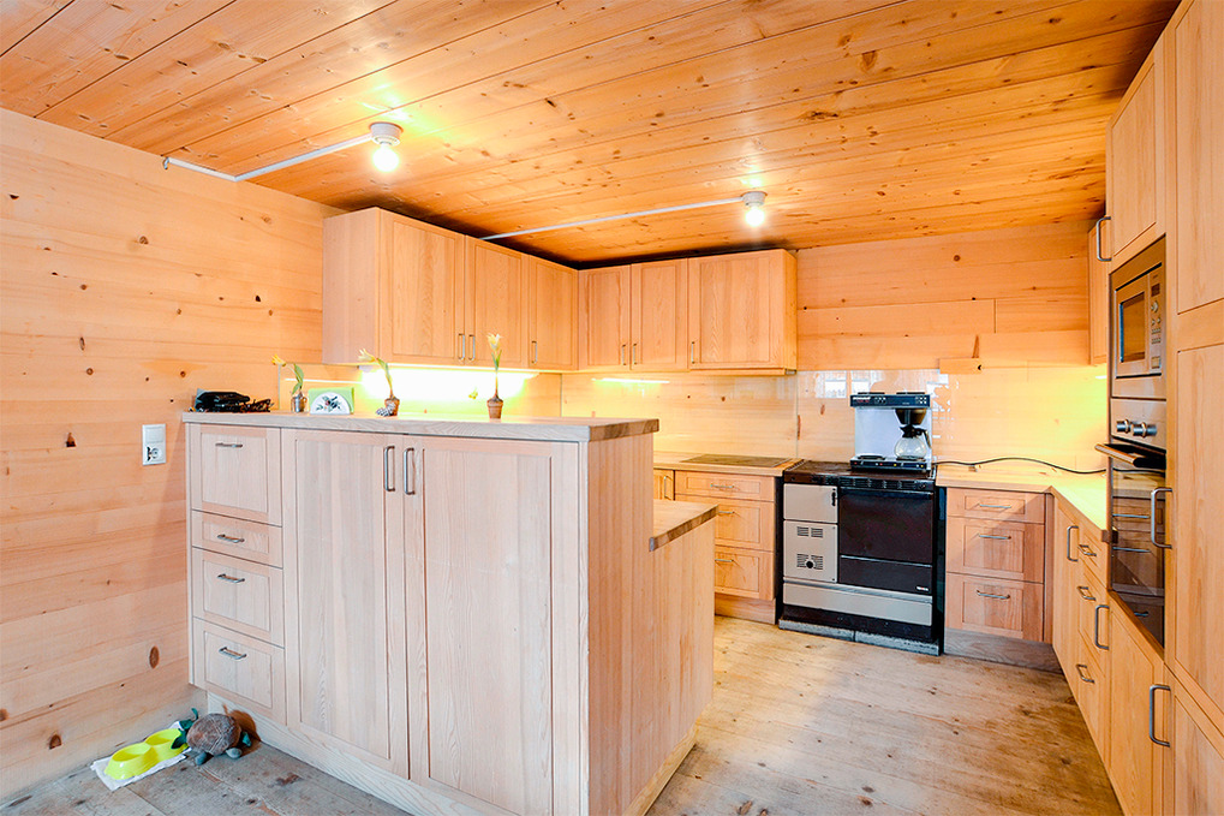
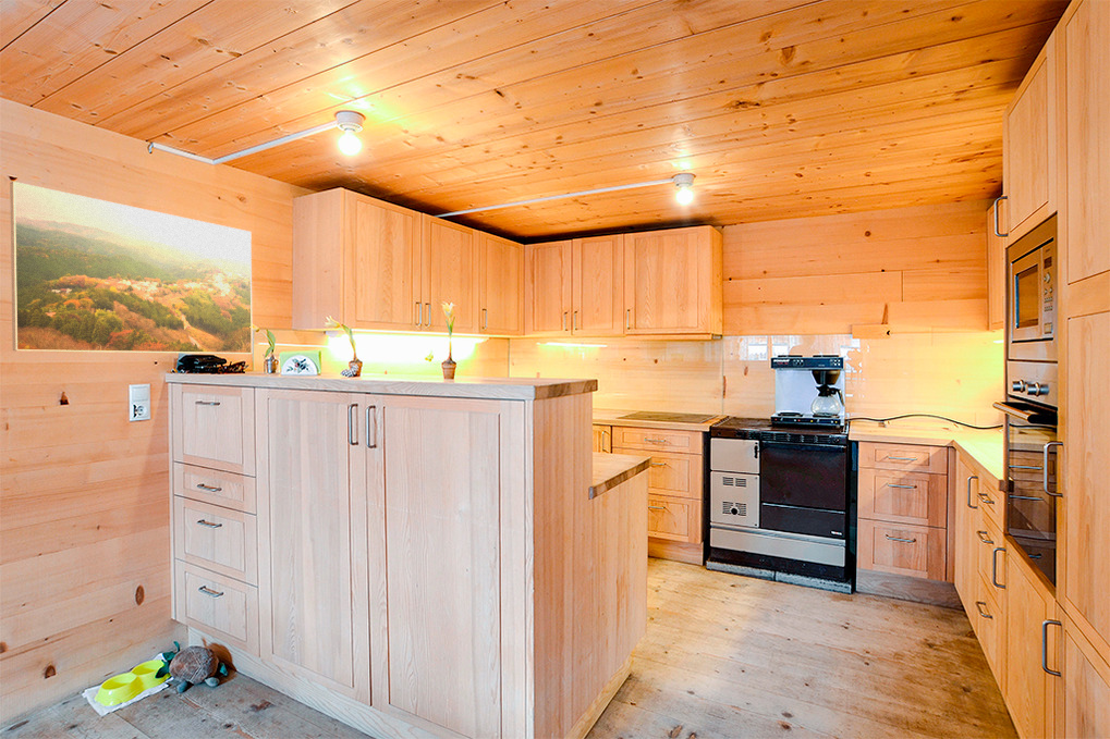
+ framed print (150, 282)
